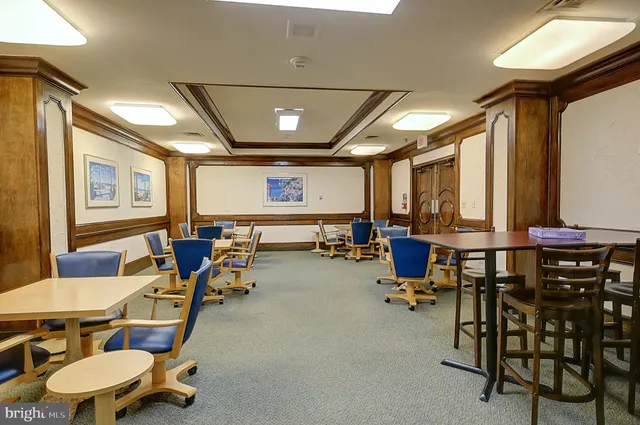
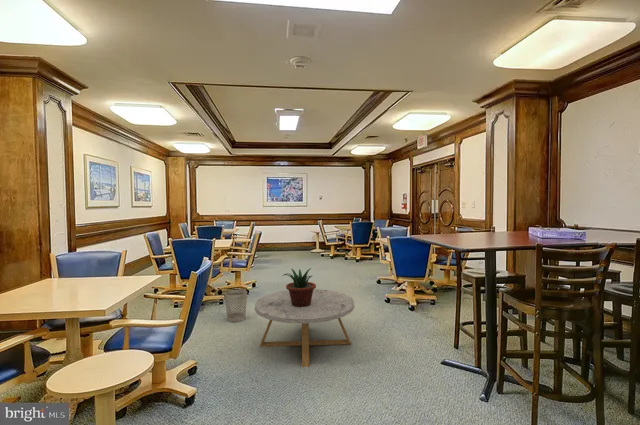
+ coffee table (305, 323)
+ wastebasket (236, 305)
+ potted plant (297, 287)
